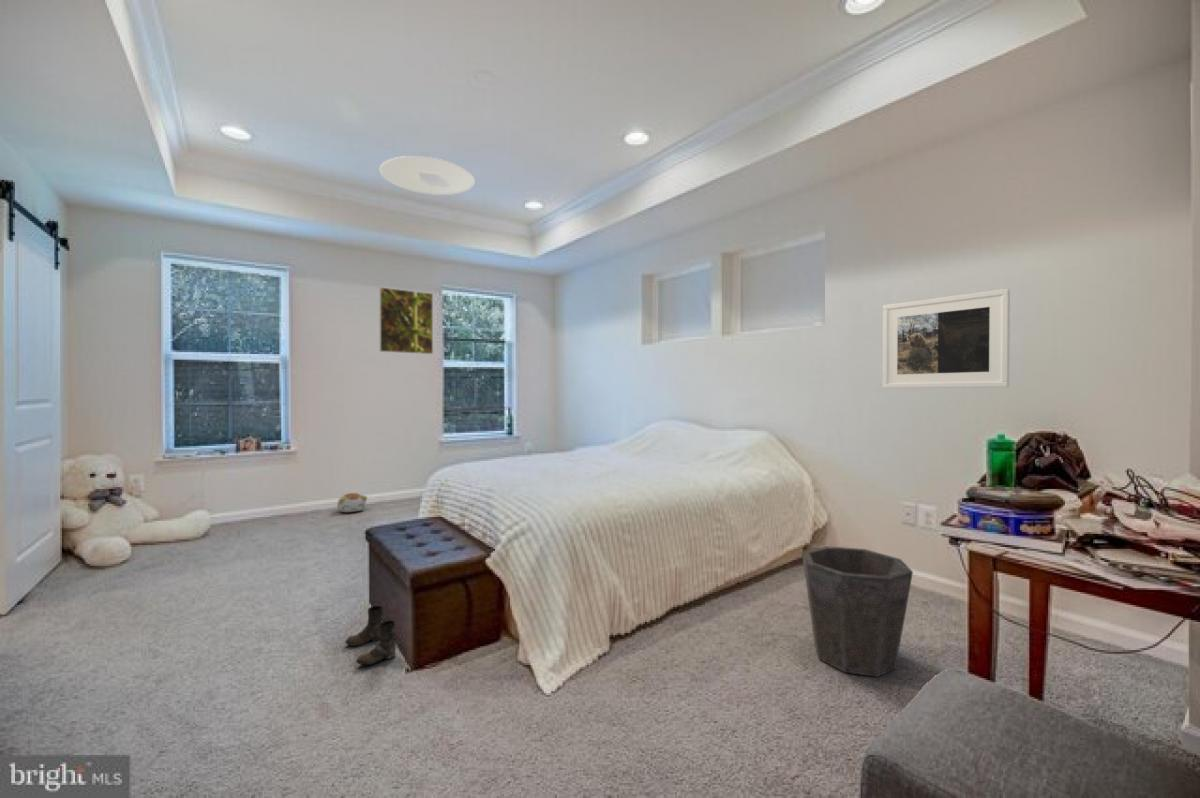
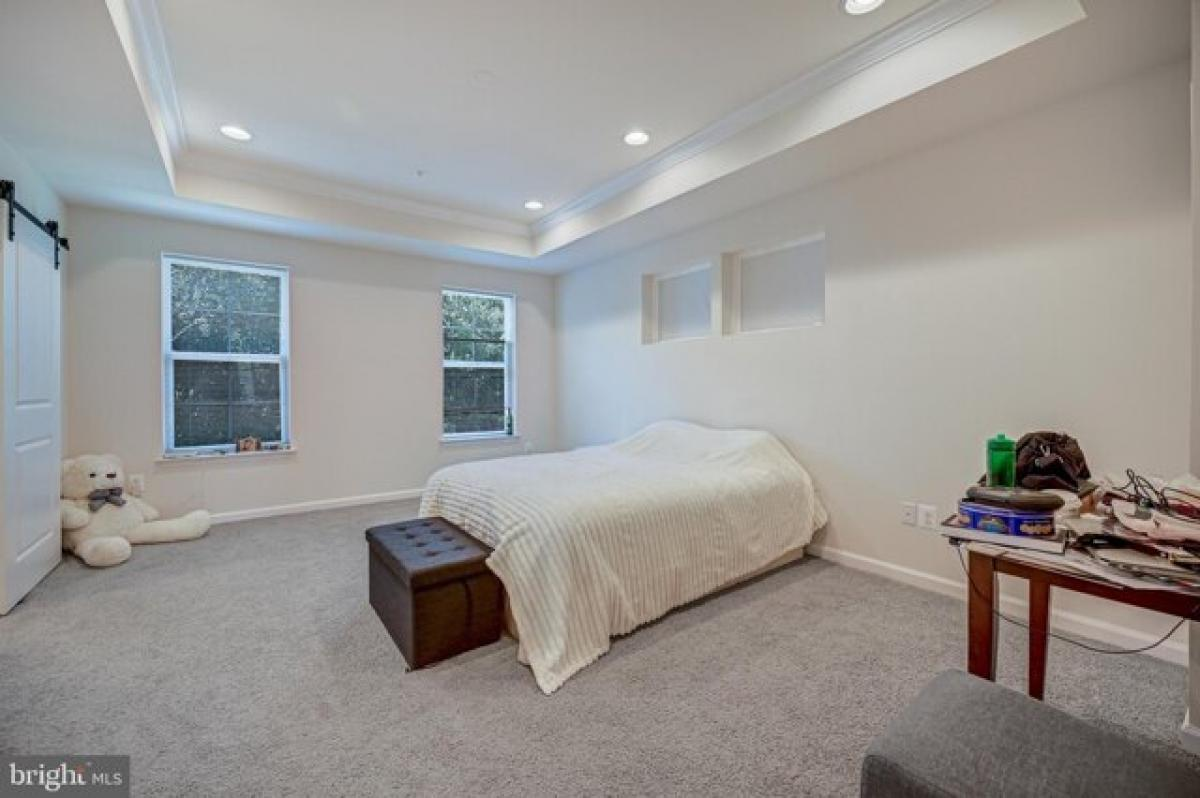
- ceiling light (428, 172)
- boots (370, 634)
- waste bin (853, 608)
- plush toy (350, 501)
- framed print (406, 321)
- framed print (940, 342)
